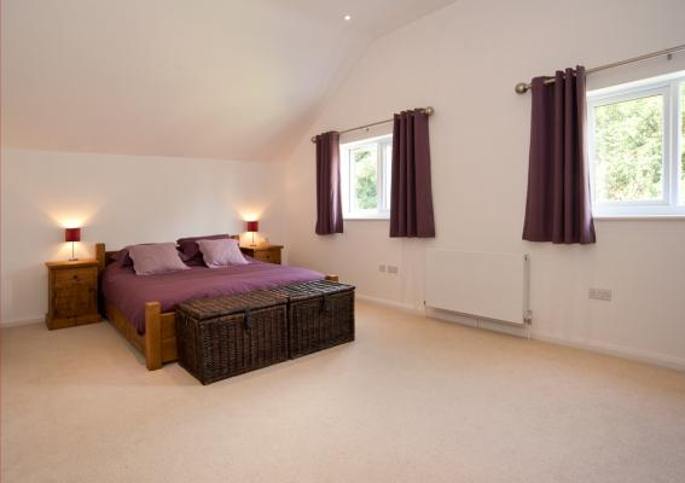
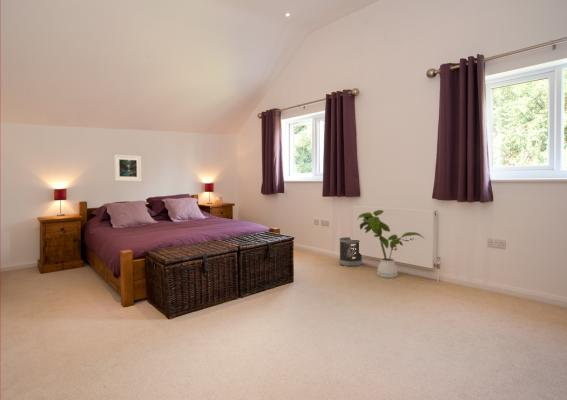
+ house plant (383, 243)
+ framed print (128, 168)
+ wastebasket (350, 251)
